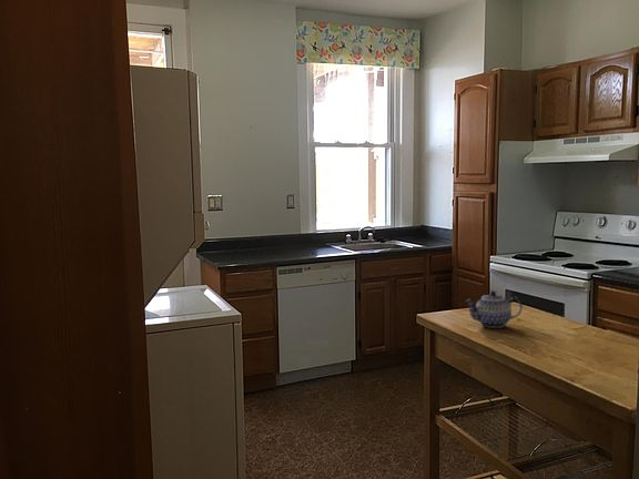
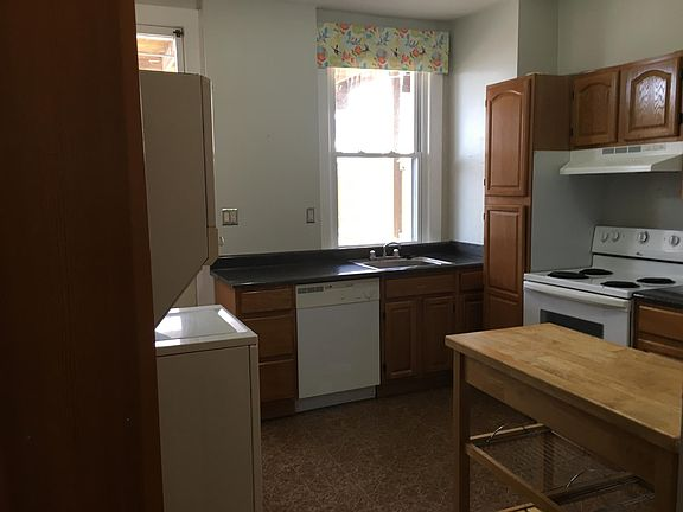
- teapot (493, 307)
